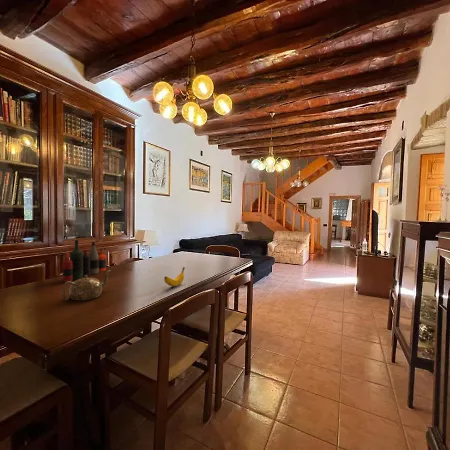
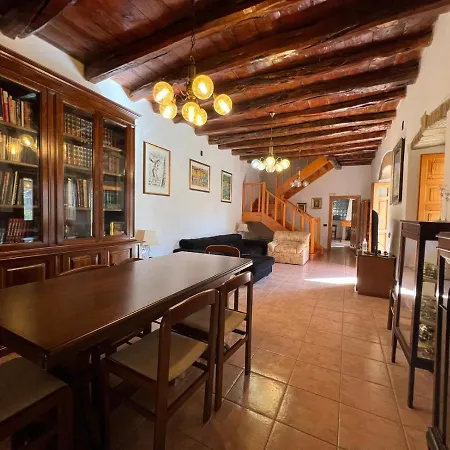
- bottle collection (86, 257)
- teapot (88, 285)
- banana (175, 278)
